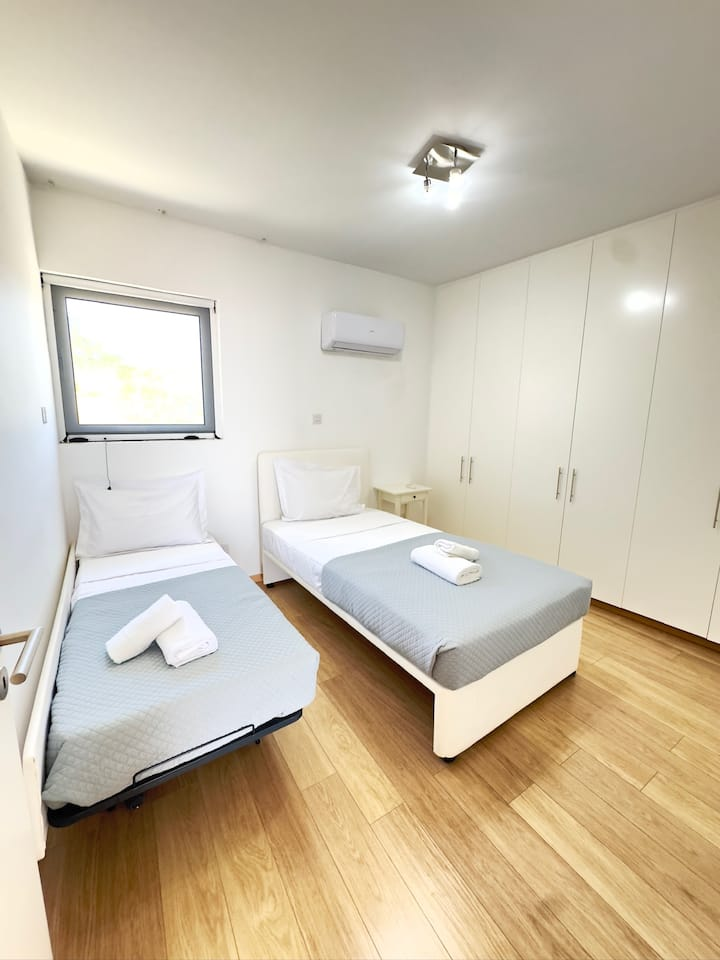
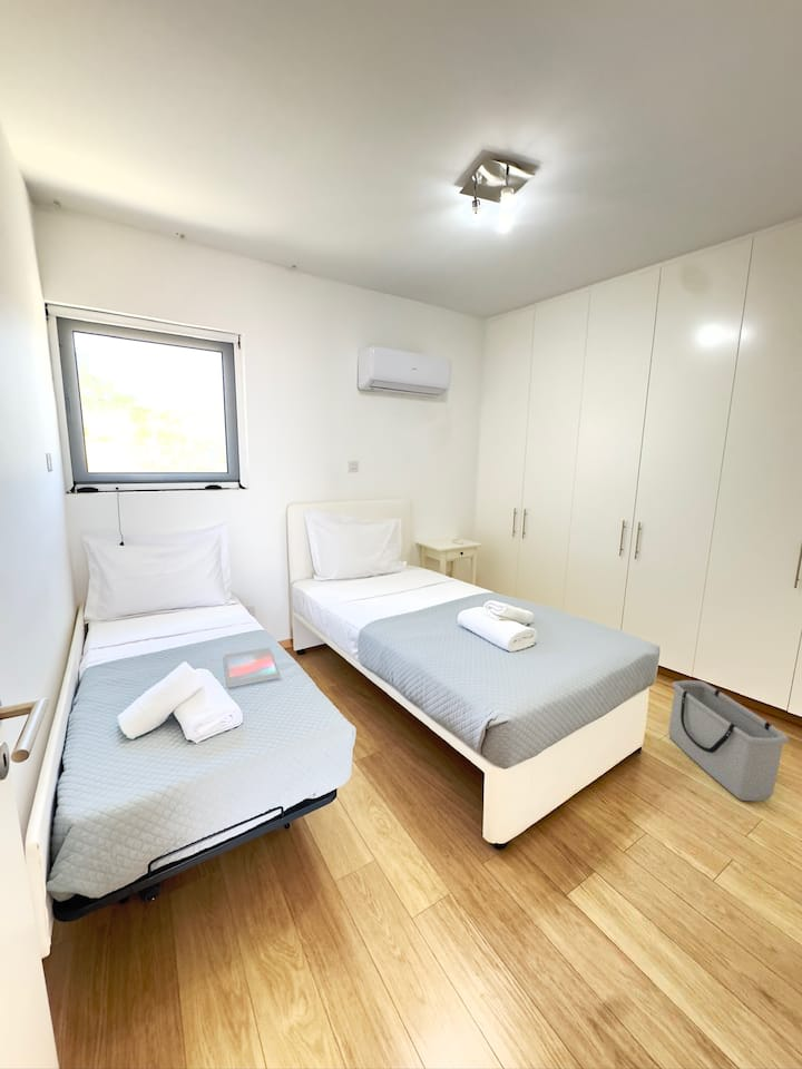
+ storage bin (718, 735)
+ tablet (251, 665)
